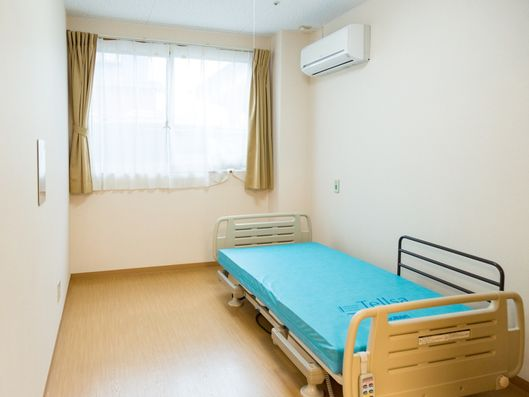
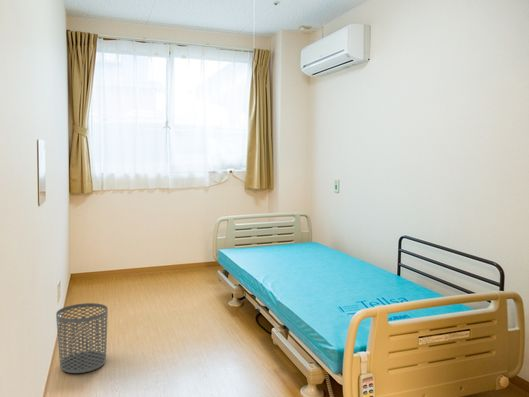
+ waste bin (82, 337)
